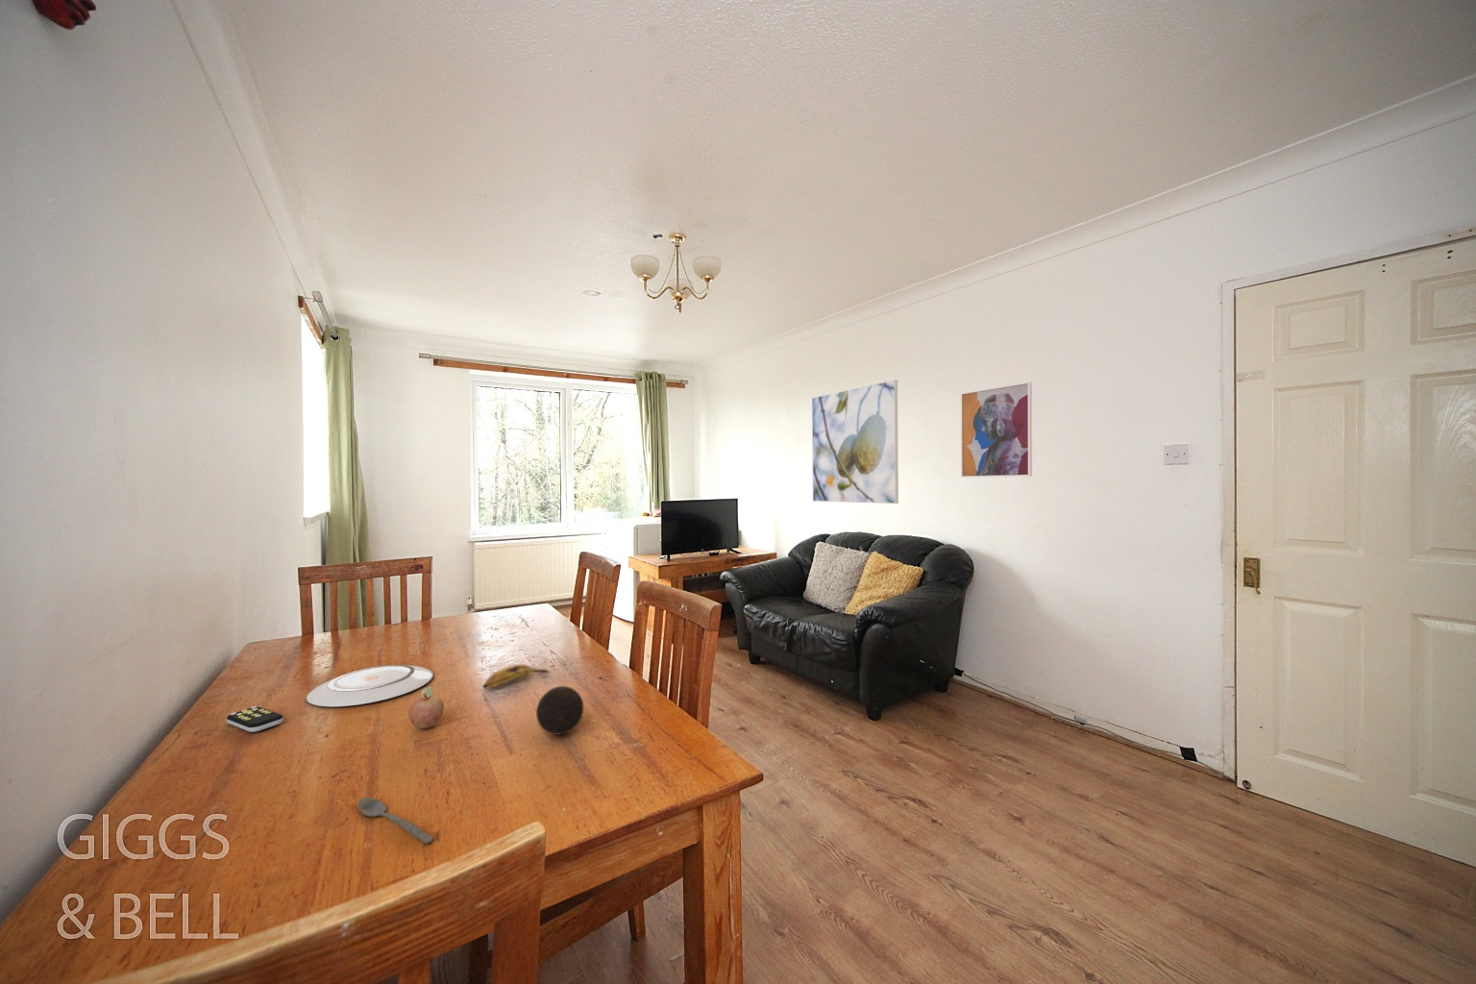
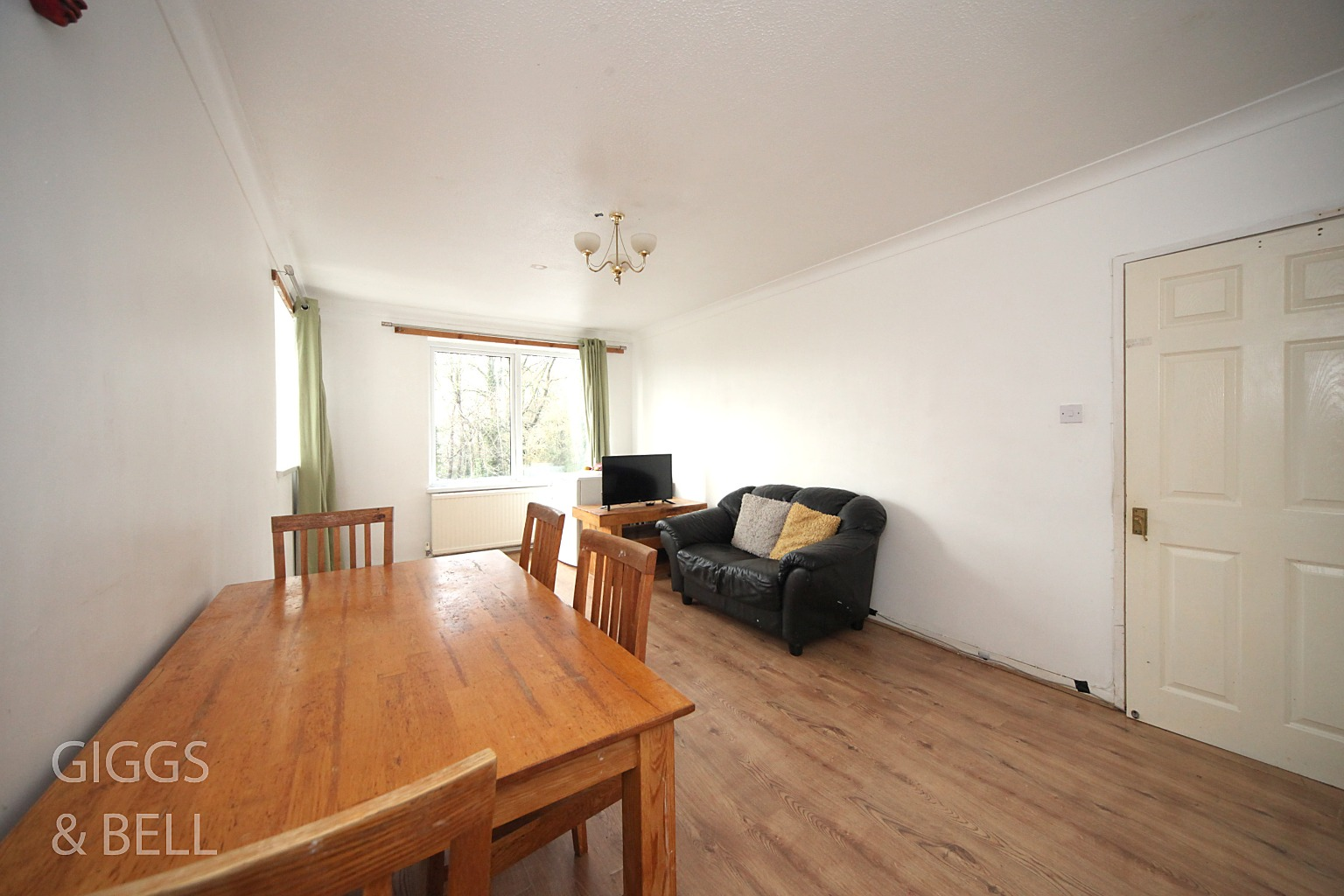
- remote control (255, 718)
- spoon (394, 819)
- fruit (426, 708)
- decorative ball (560, 709)
- plate (373, 681)
- banana (514, 672)
- wall art (994, 433)
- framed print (850, 446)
